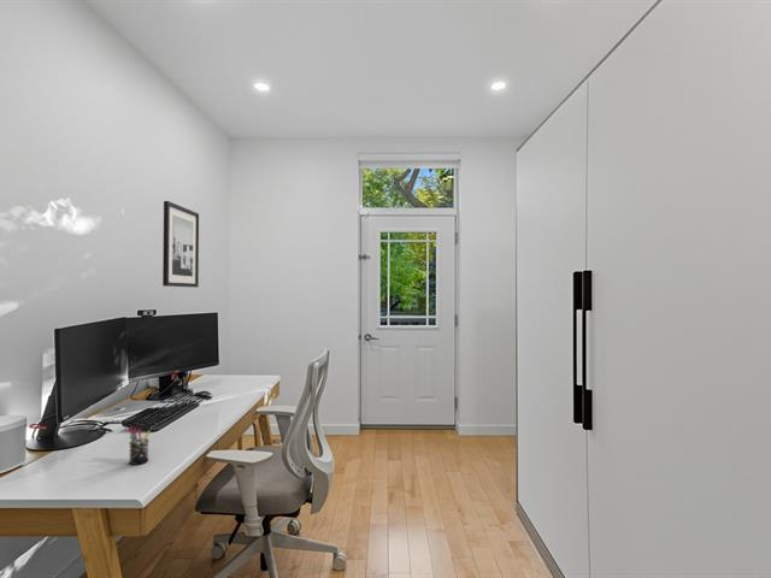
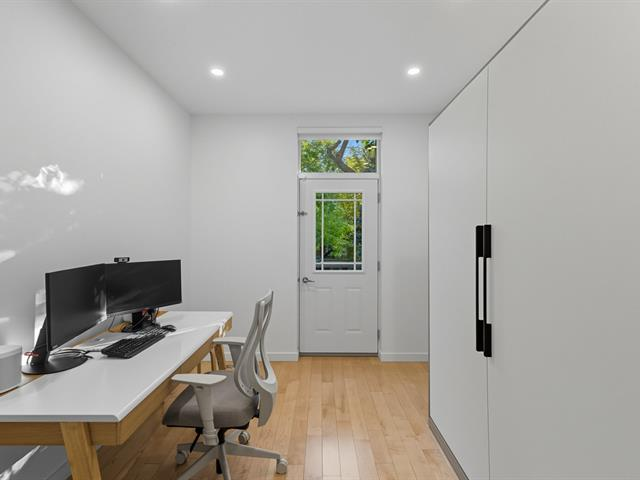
- wall art (182, 247)
- pen holder (136, 444)
